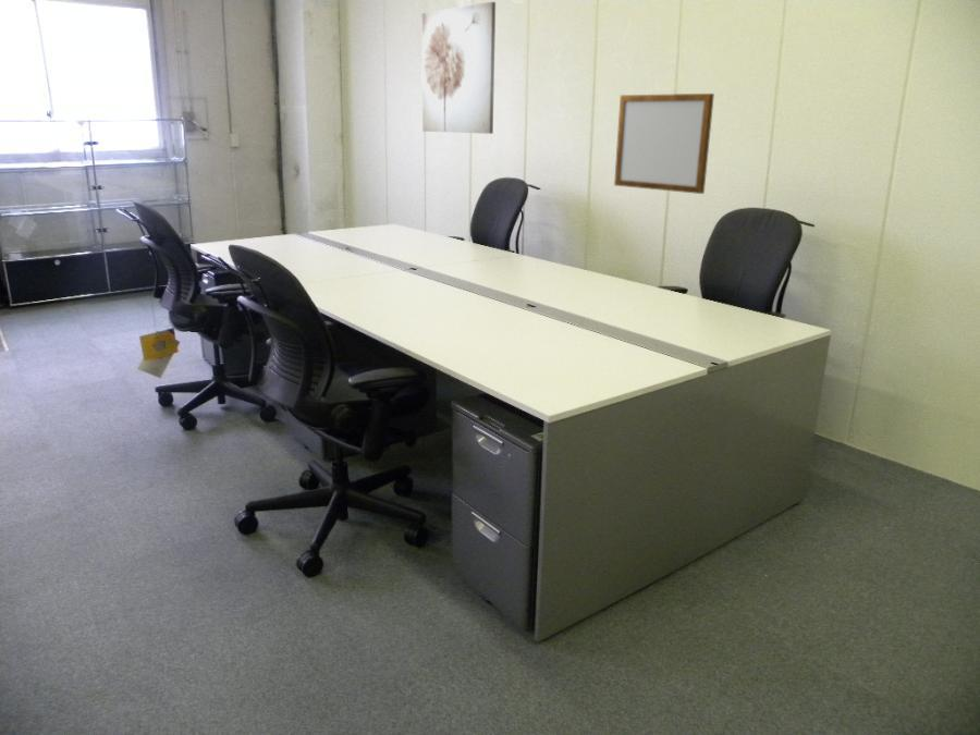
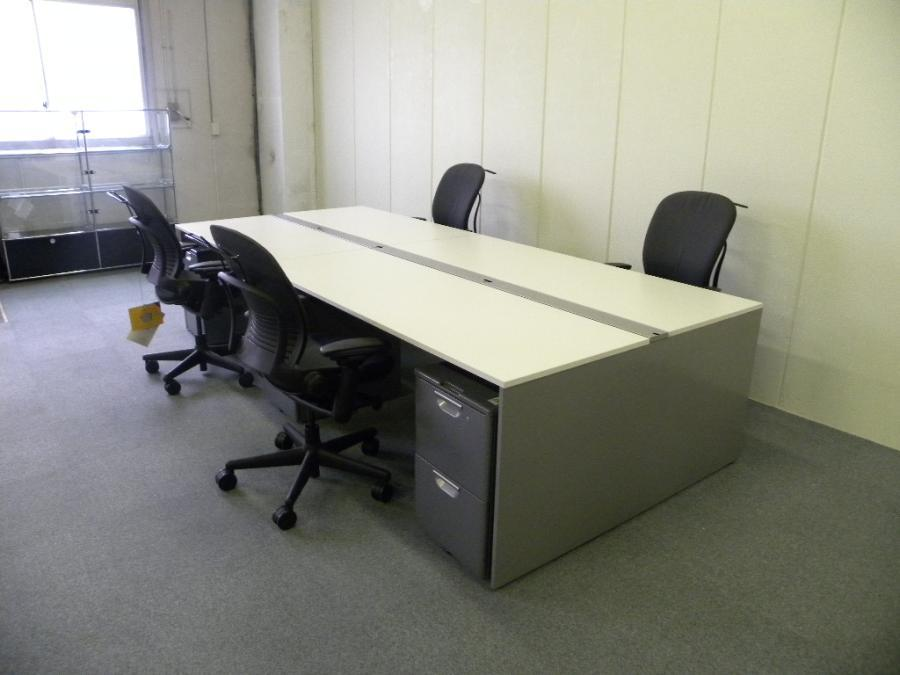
- wall art (456, 71)
- writing board (660, 143)
